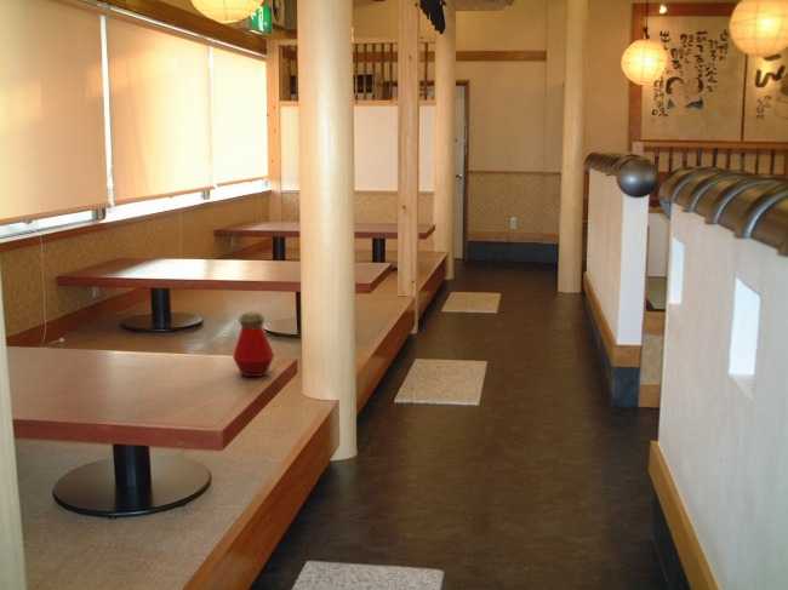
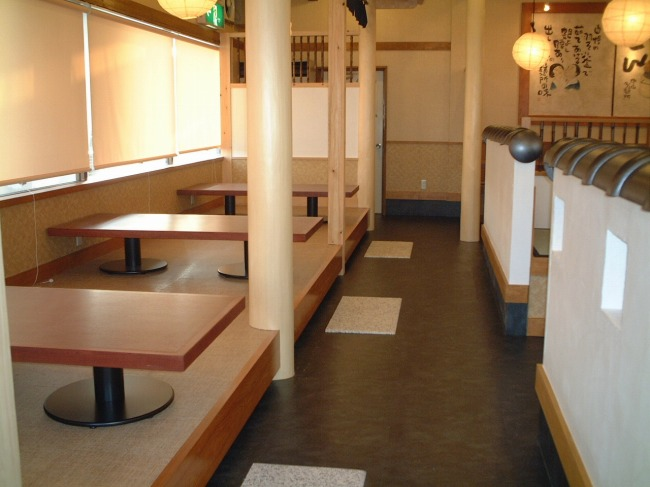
- bottle (252, 343)
